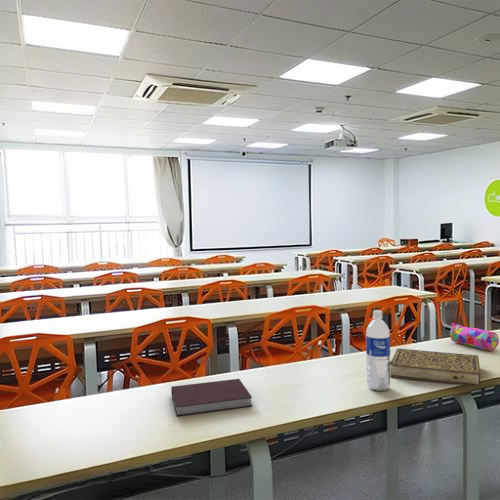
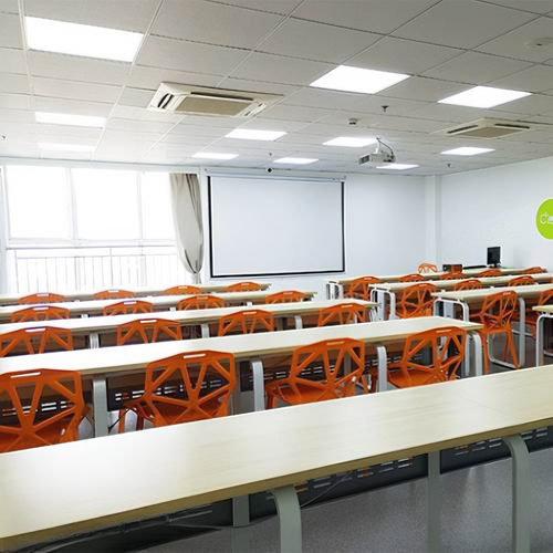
- pencil case (472, 336)
- book (431, 365)
- water bottle (378, 349)
- notebook (210, 395)
